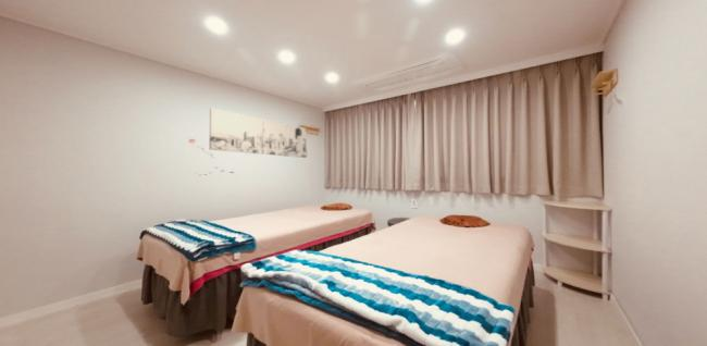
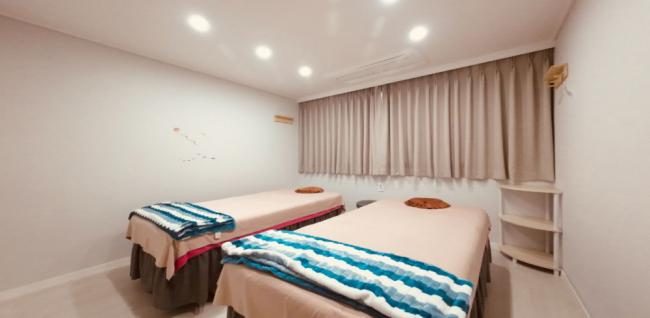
- wall art (266, 137)
